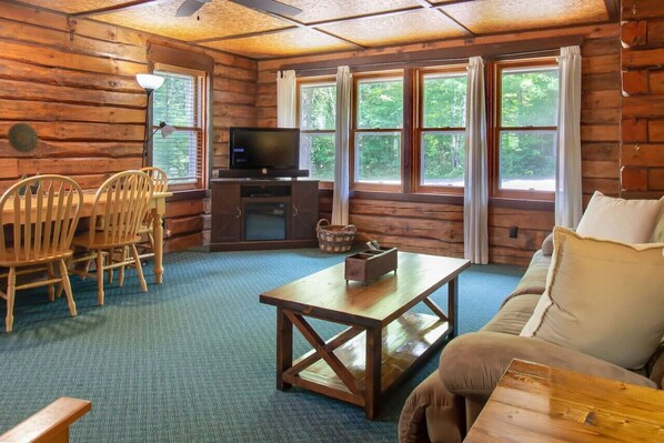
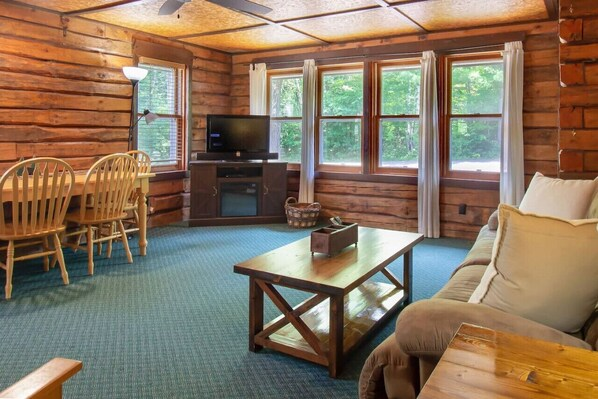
- decorative plate (23, 138)
